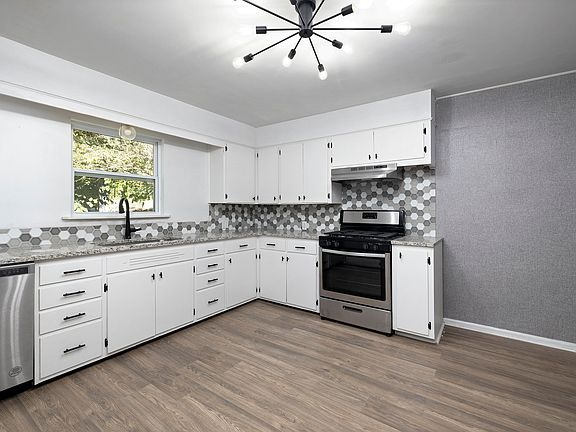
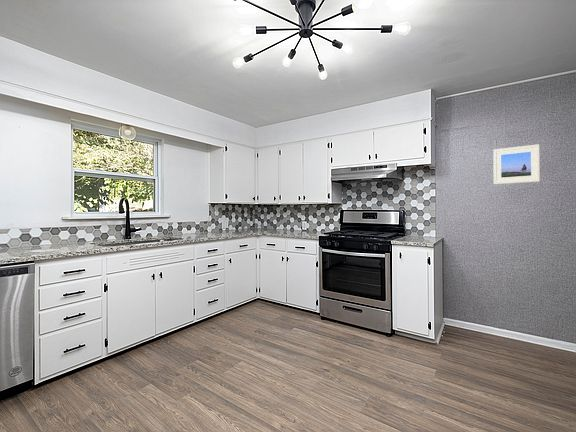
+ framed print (515, 165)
